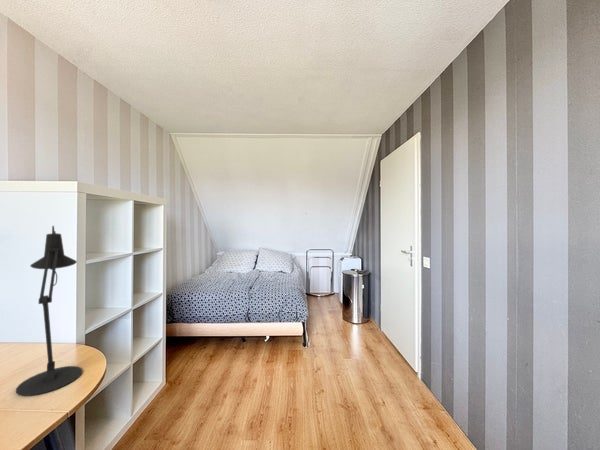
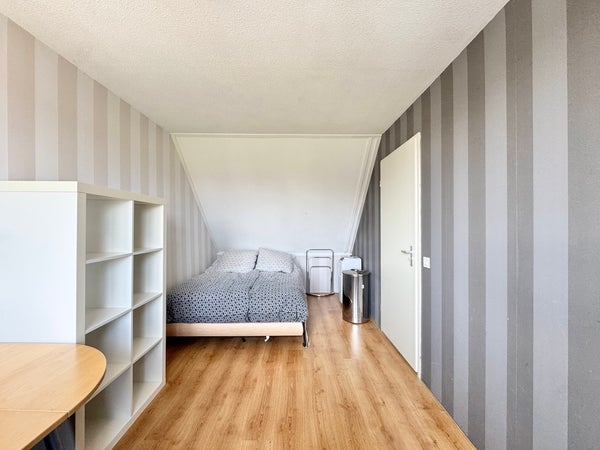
- desk lamp (51, 301)
